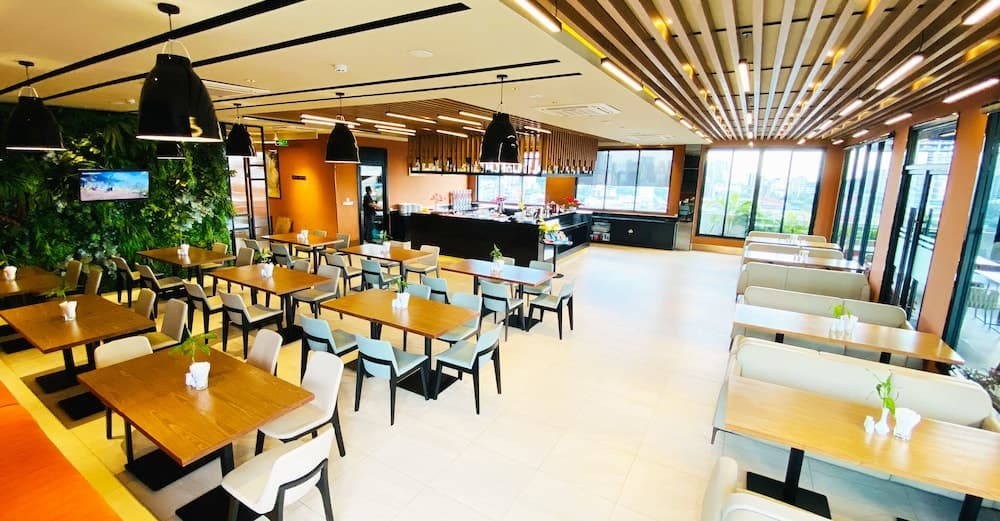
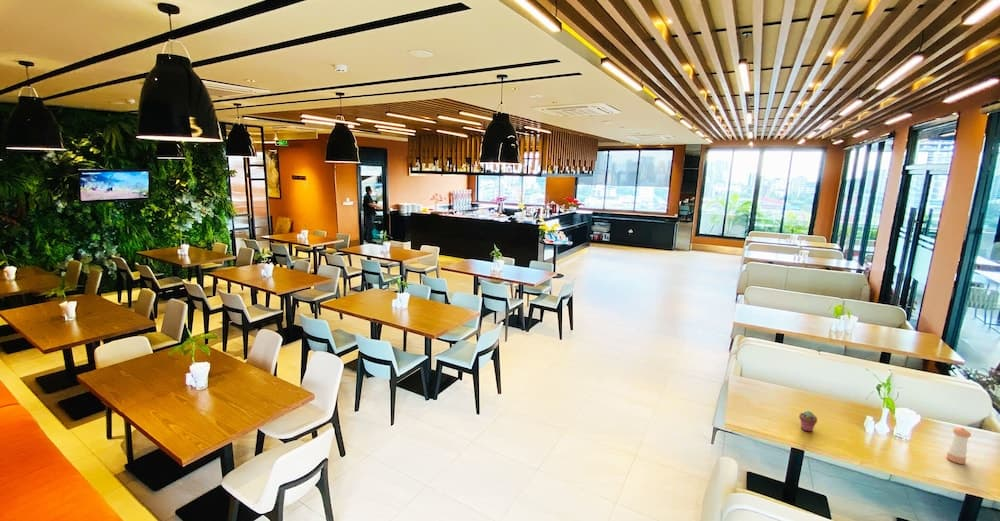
+ pepper shaker (959, 444)
+ potted succulent (808, 420)
